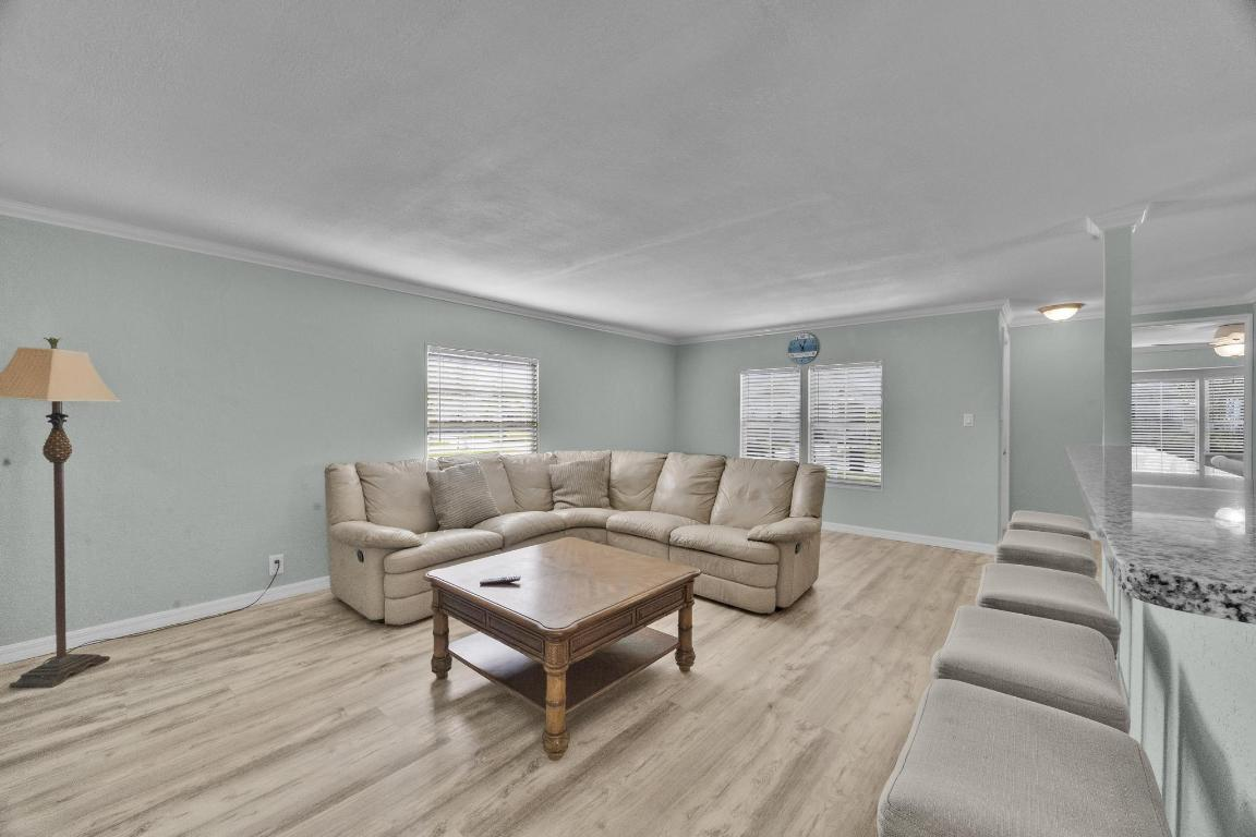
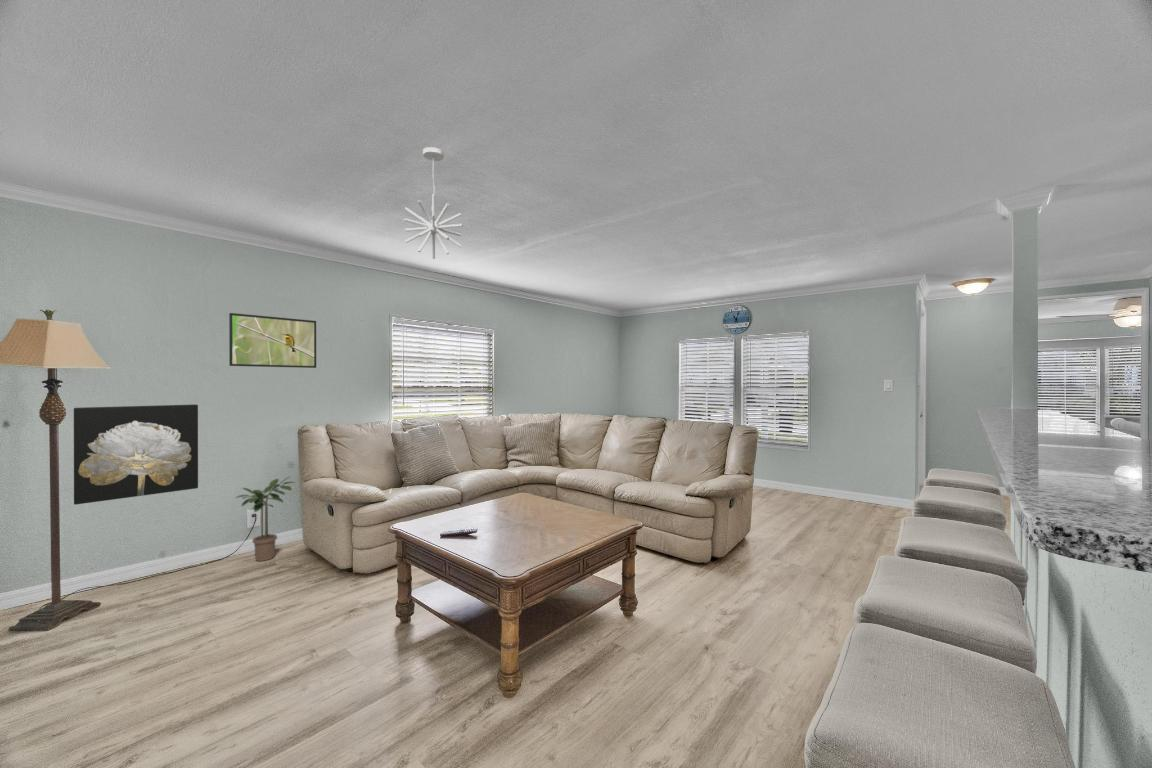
+ potted plant (265, 517)
+ wall art (140, 450)
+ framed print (275, 342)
+ pendant light (433, 203)
